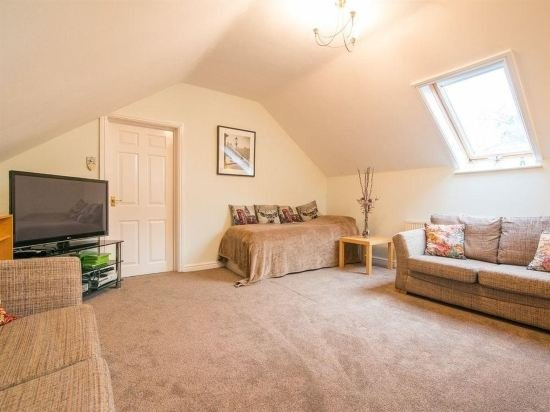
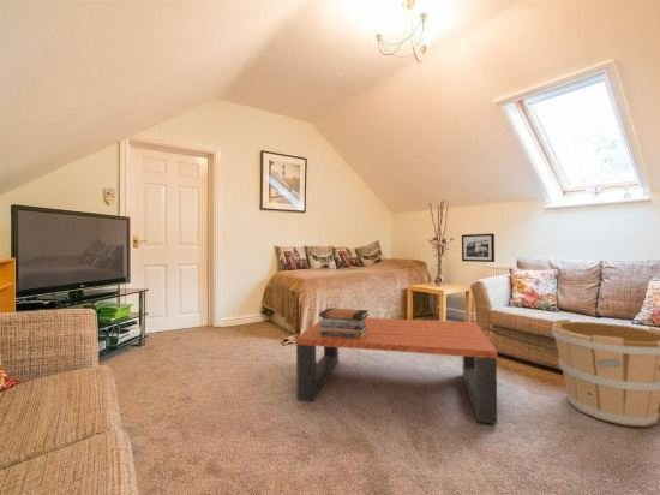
+ book stack (343, 322)
+ coffee table (396, 351)
+ picture frame (476, 248)
+ wooden bucket (608, 368)
